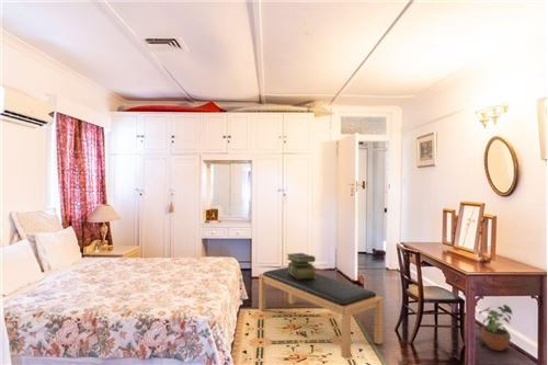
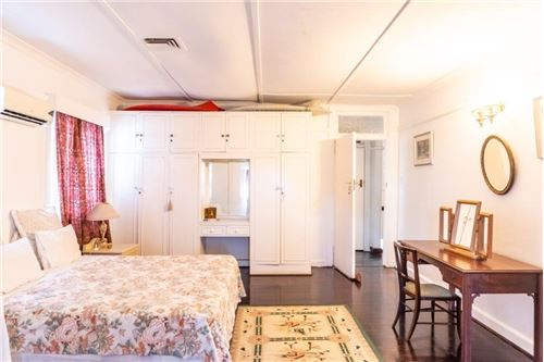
- potted plant (498, 326)
- stack of books (300, 264)
- bench (313, 301)
